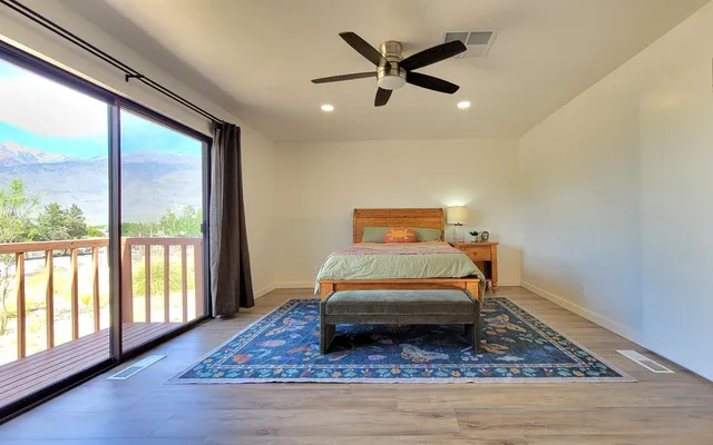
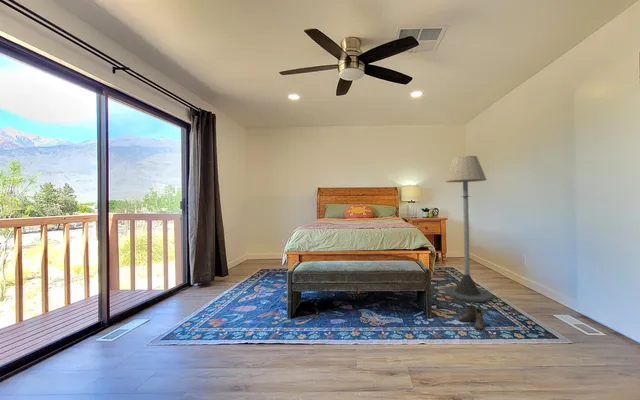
+ boots (472, 315)
+ floor lamp (466, 225)
